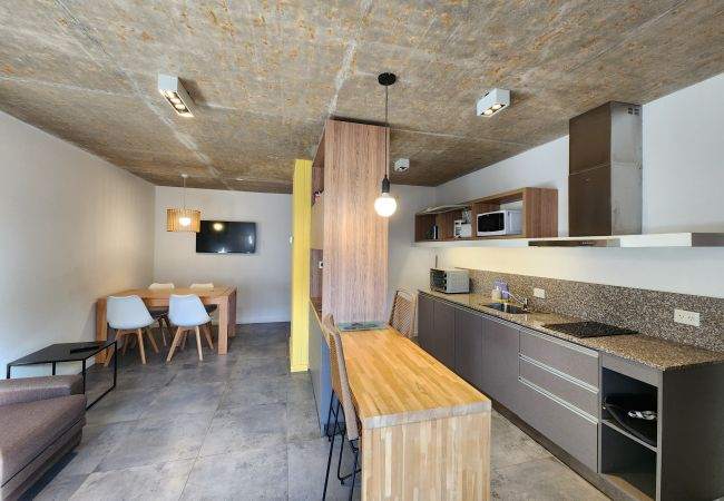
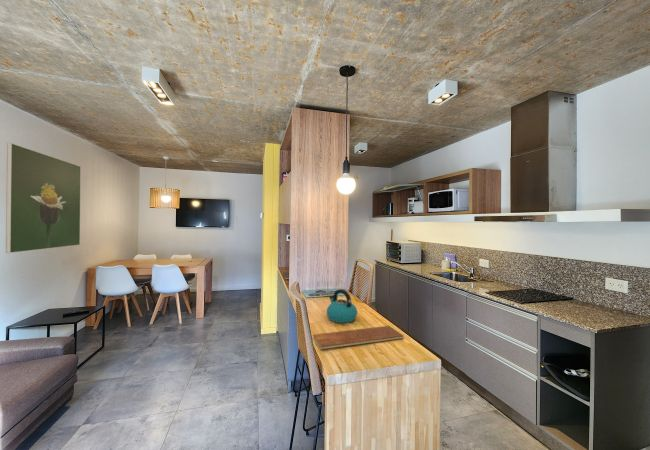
+ chopping board (358, 336)
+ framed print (49, 202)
+ kettle (340, 303)
